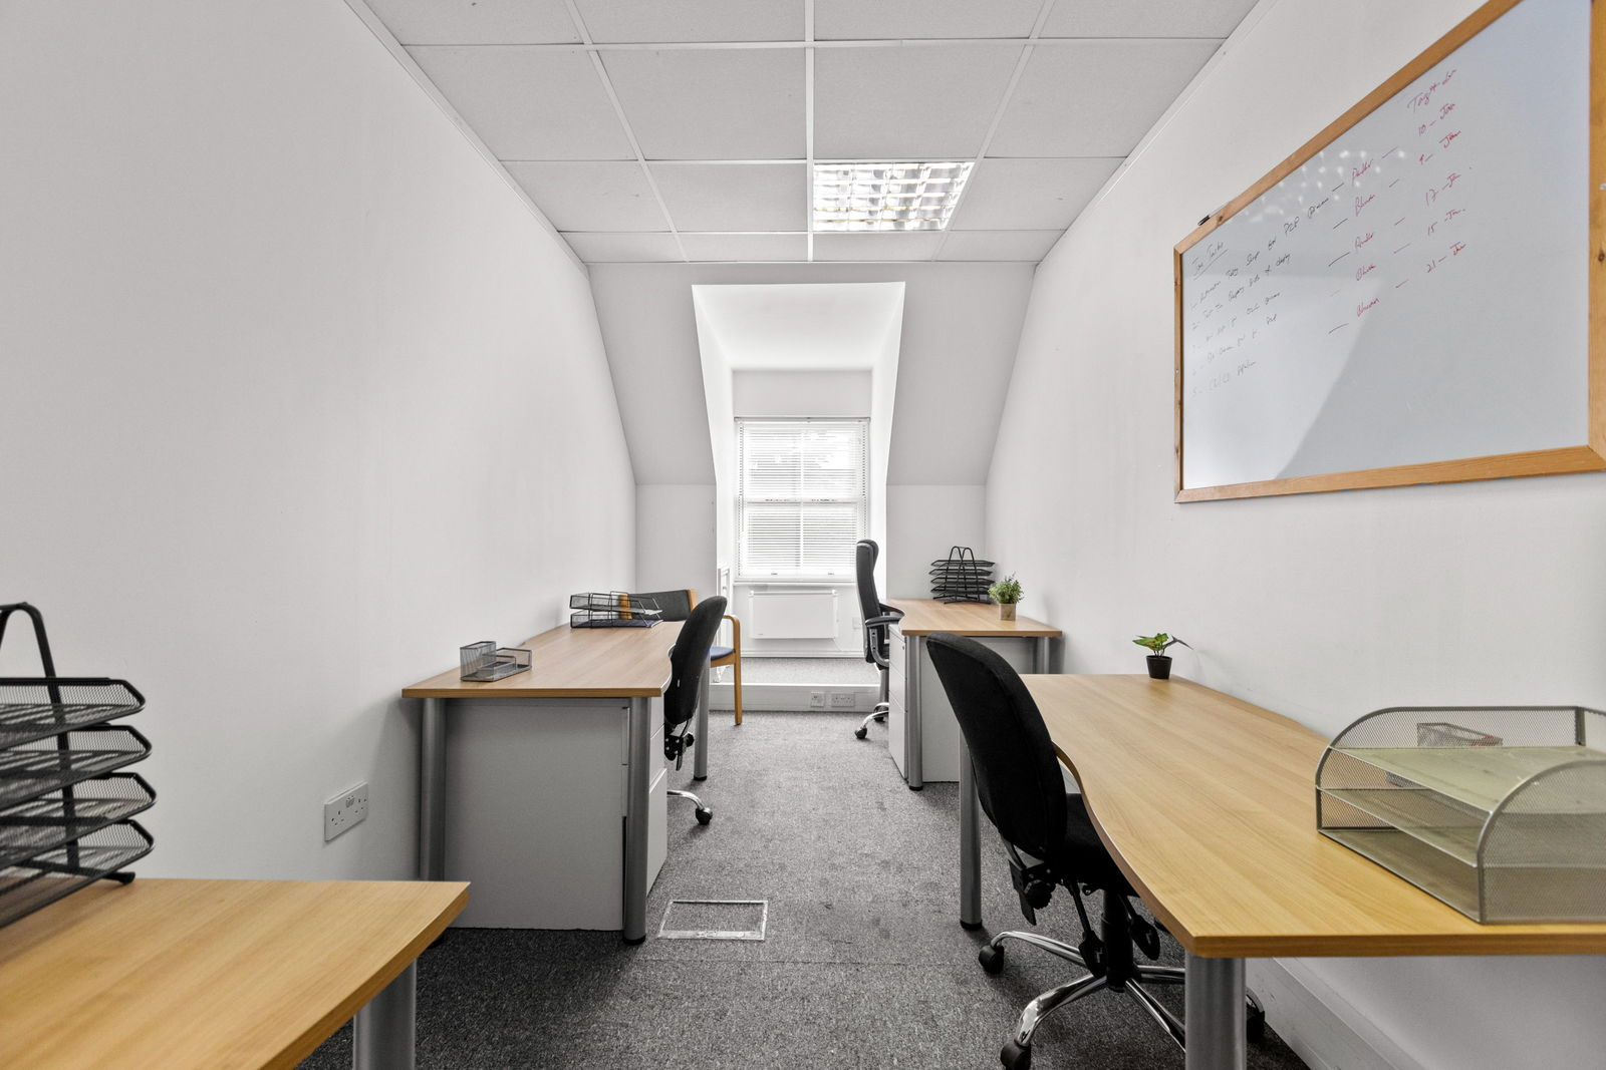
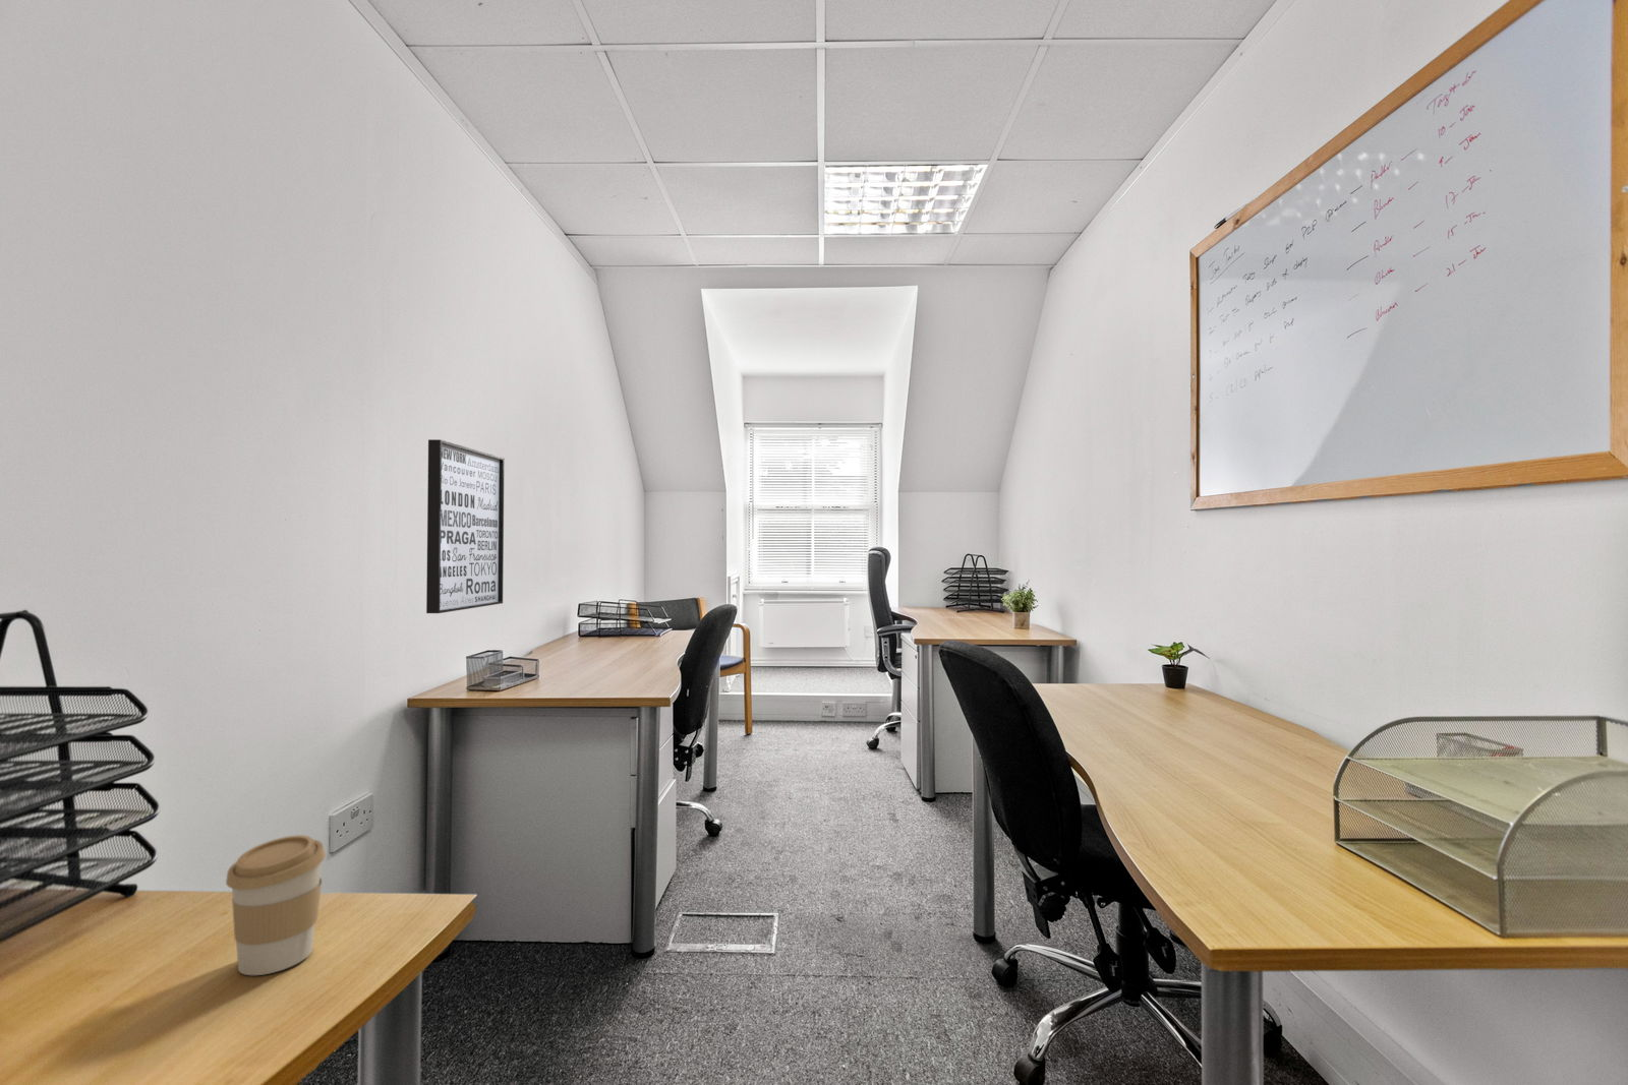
+ coffee cup (276, 902)
+ wall art (468, 528)
